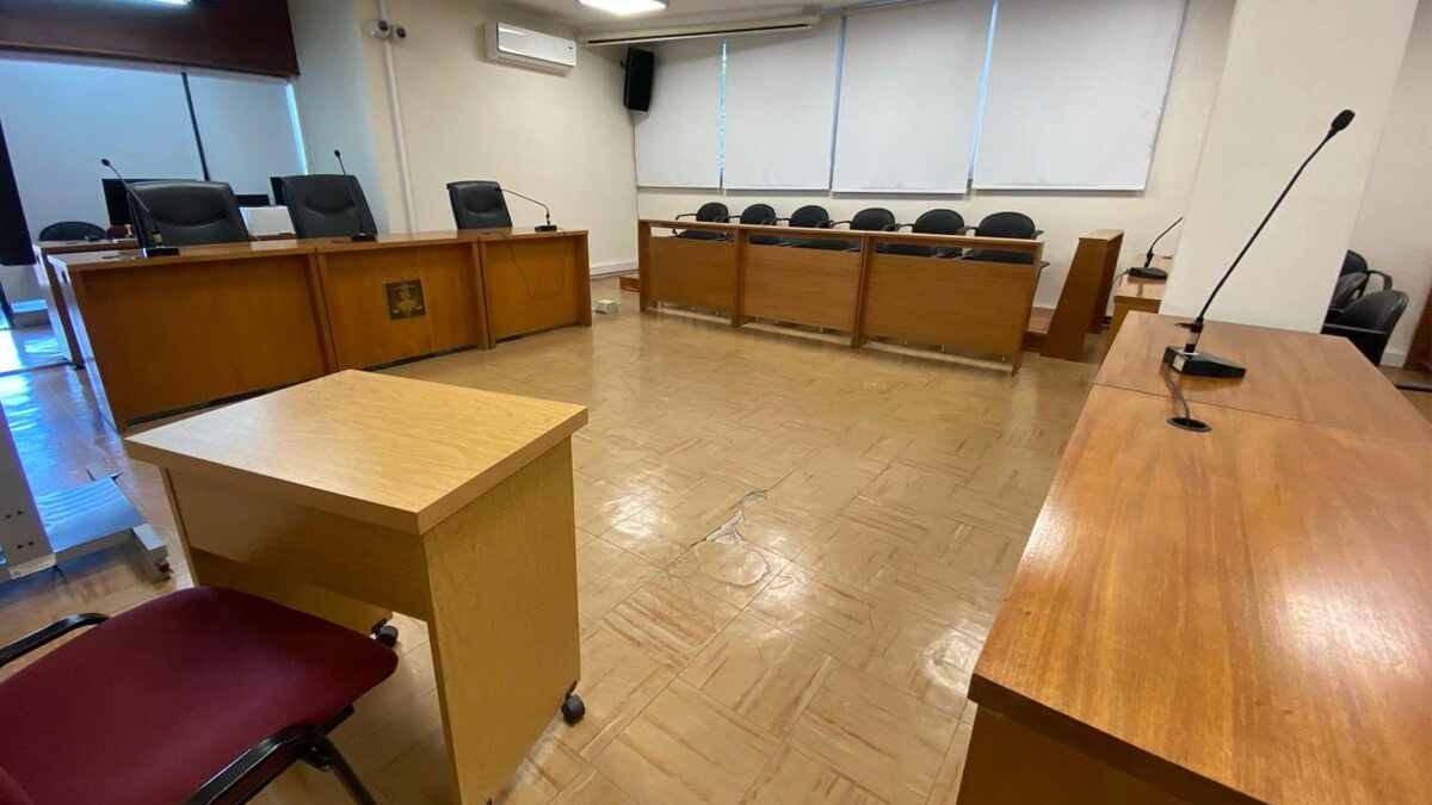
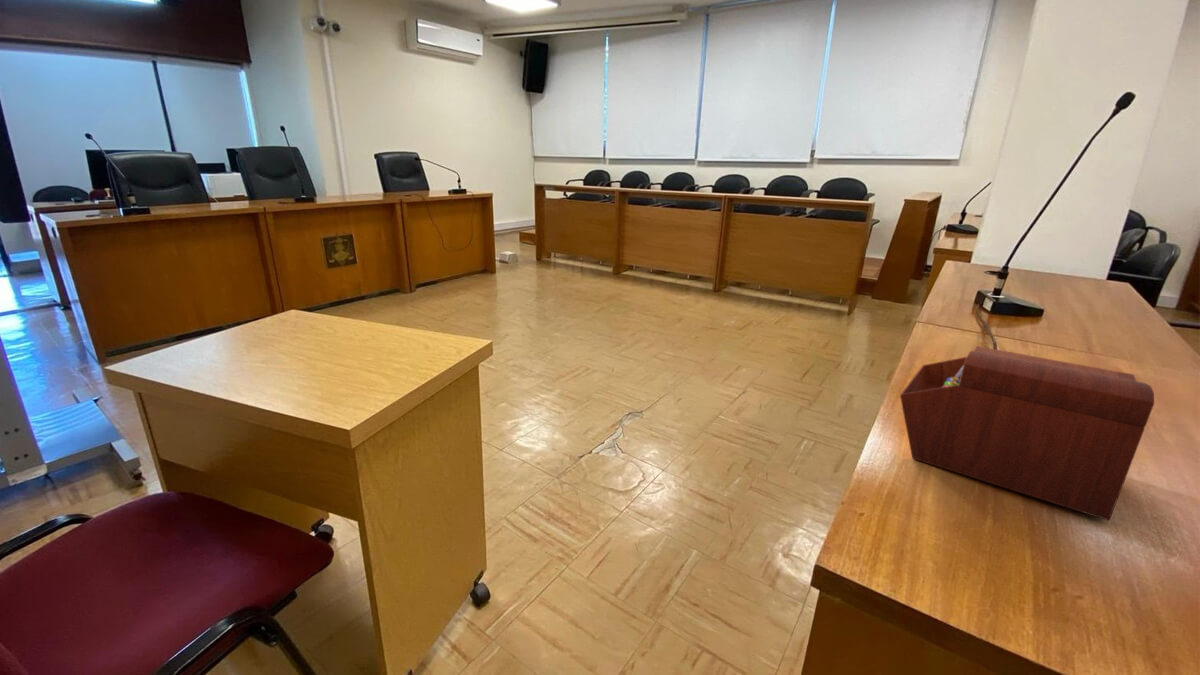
+ sewing box (1007, 406)
